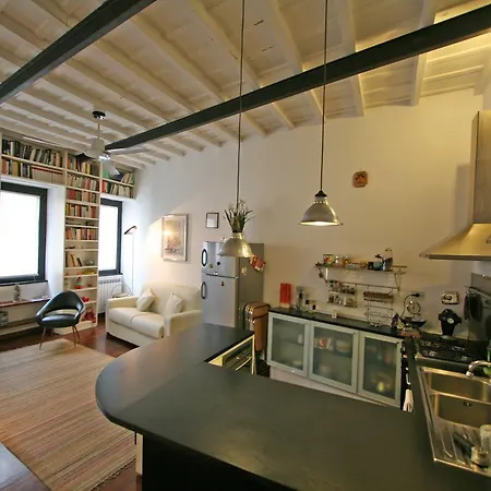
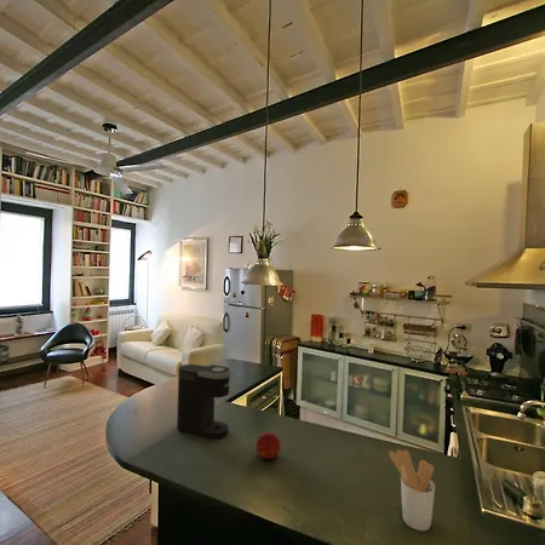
+ utensil holder (411, 486)
+ fruit (268, 444)
+ coffee maker (203, 398)
